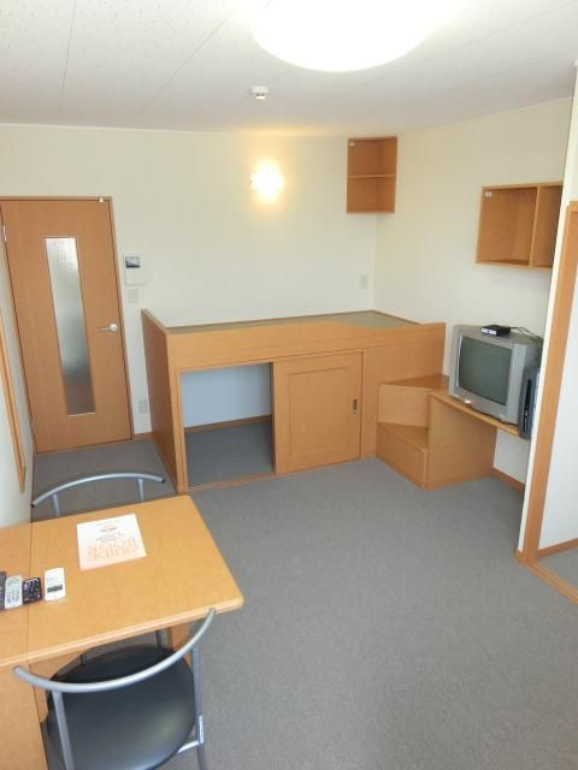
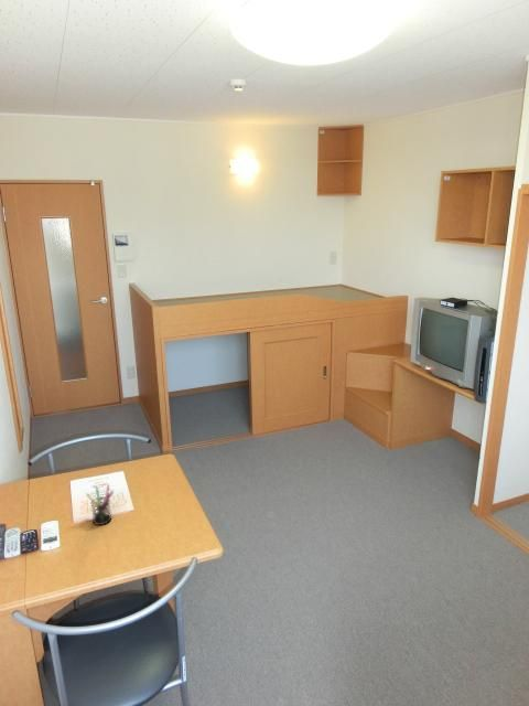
+ pen holder (101, 502)
